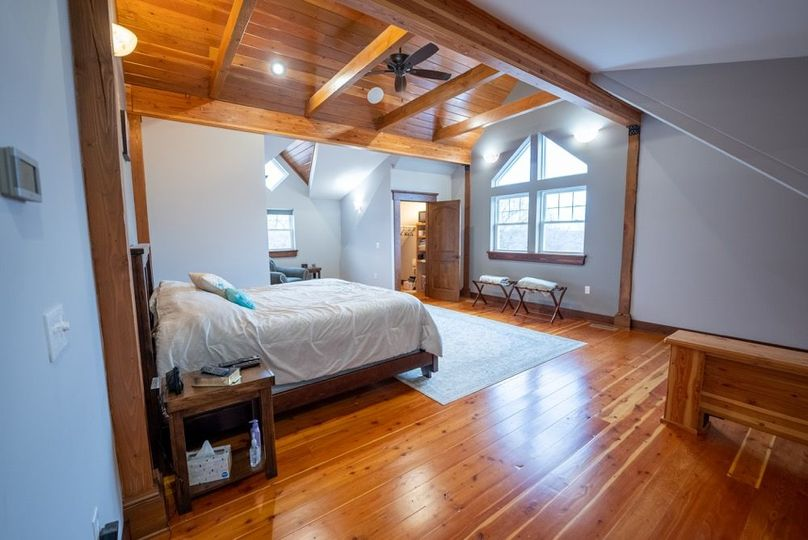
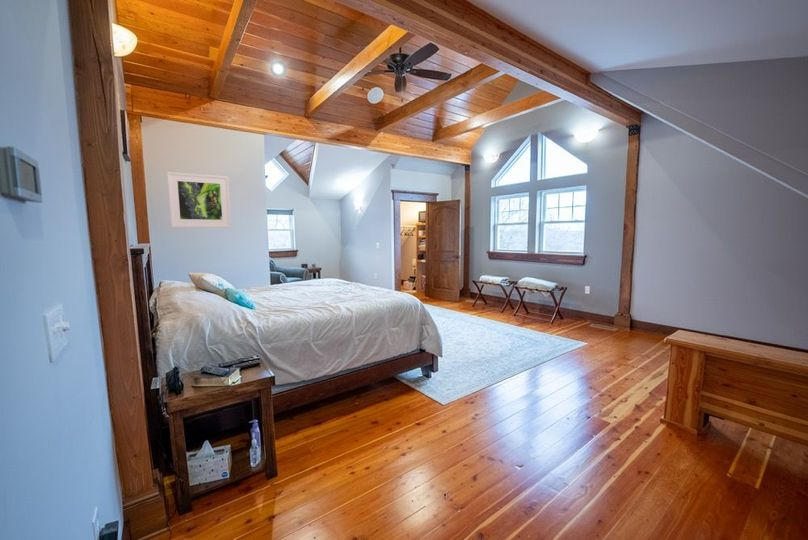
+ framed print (200, 201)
